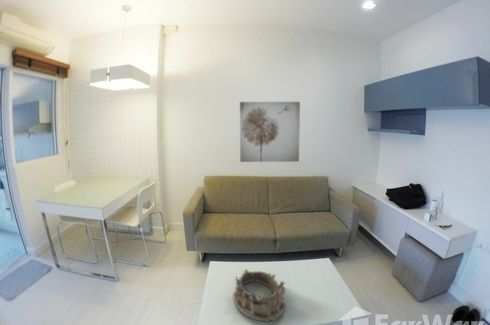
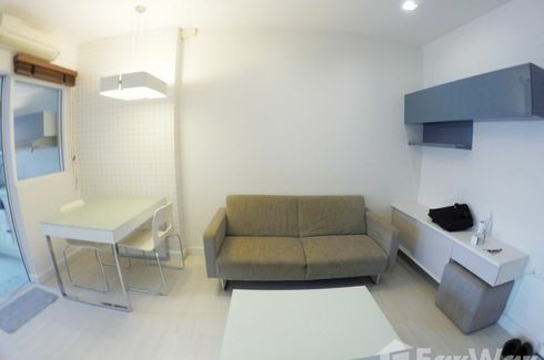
- wall art (269, 132)
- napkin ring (258, 295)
